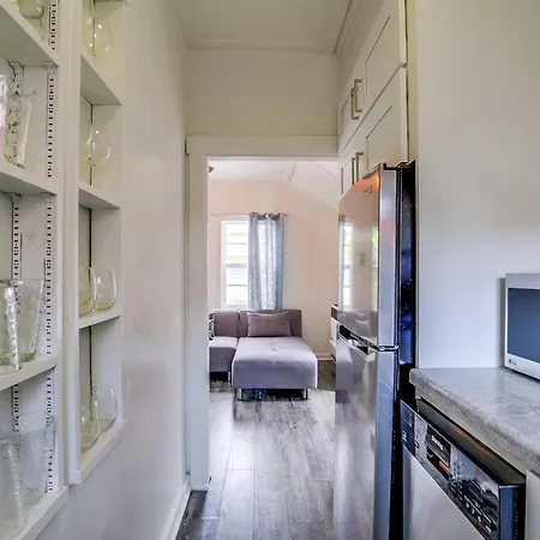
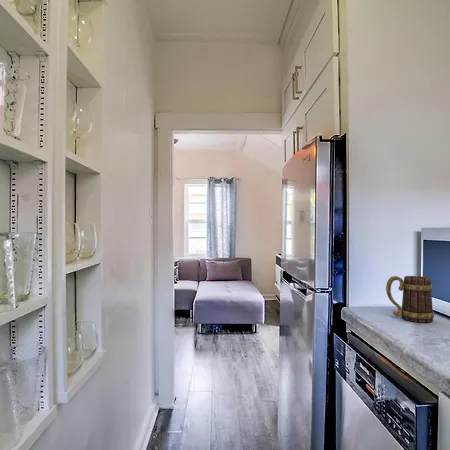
+ mug (409, 297)
